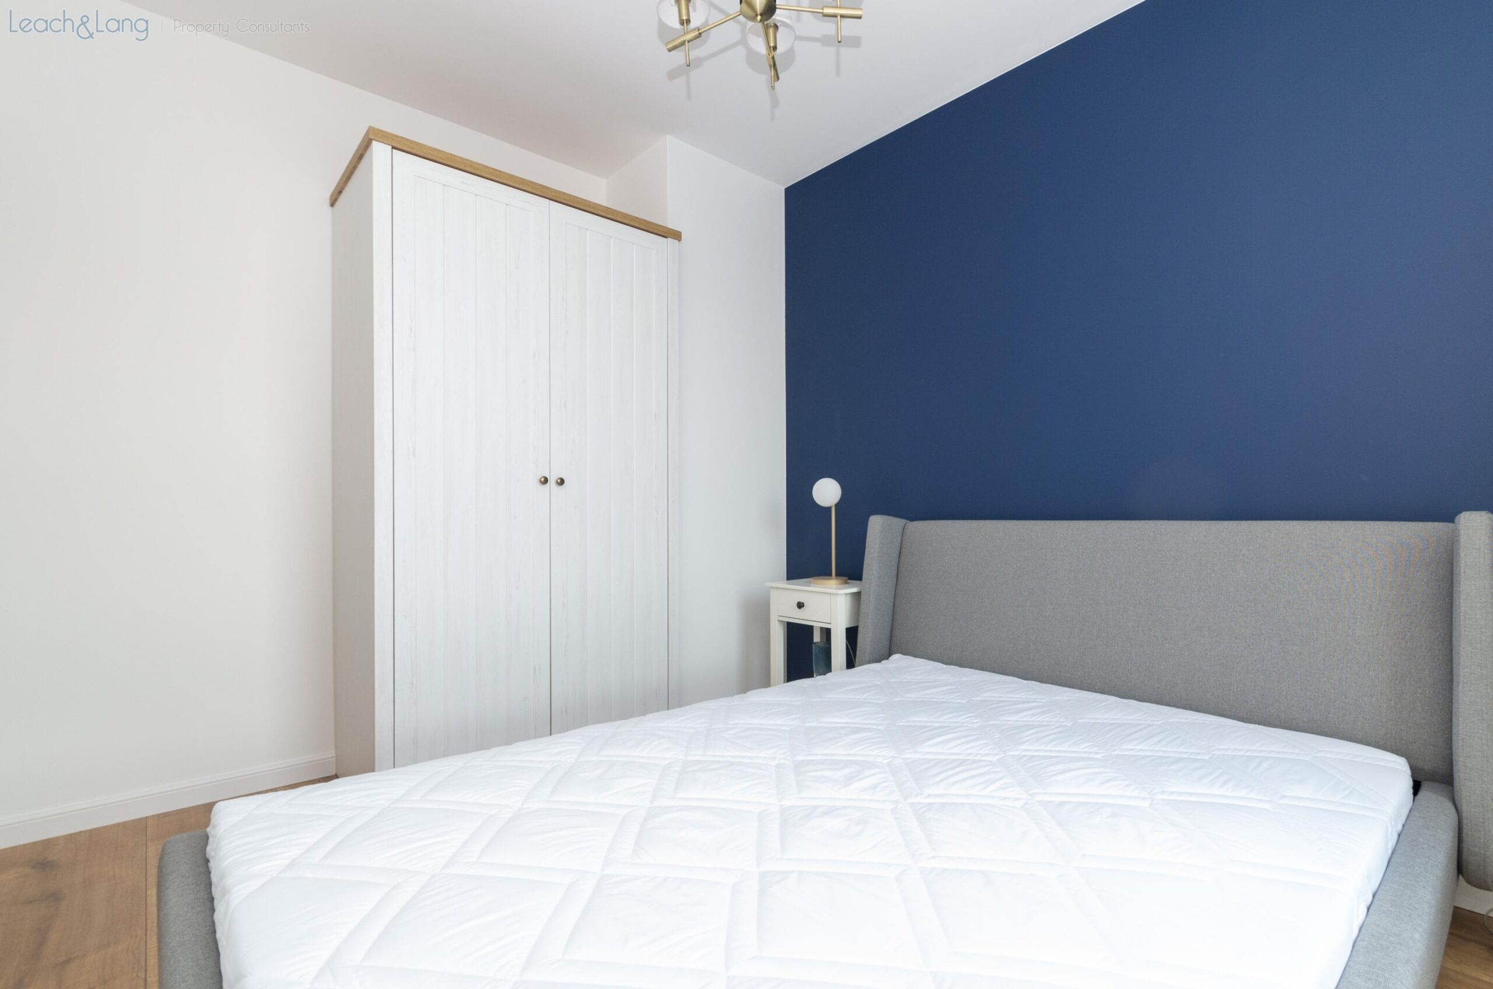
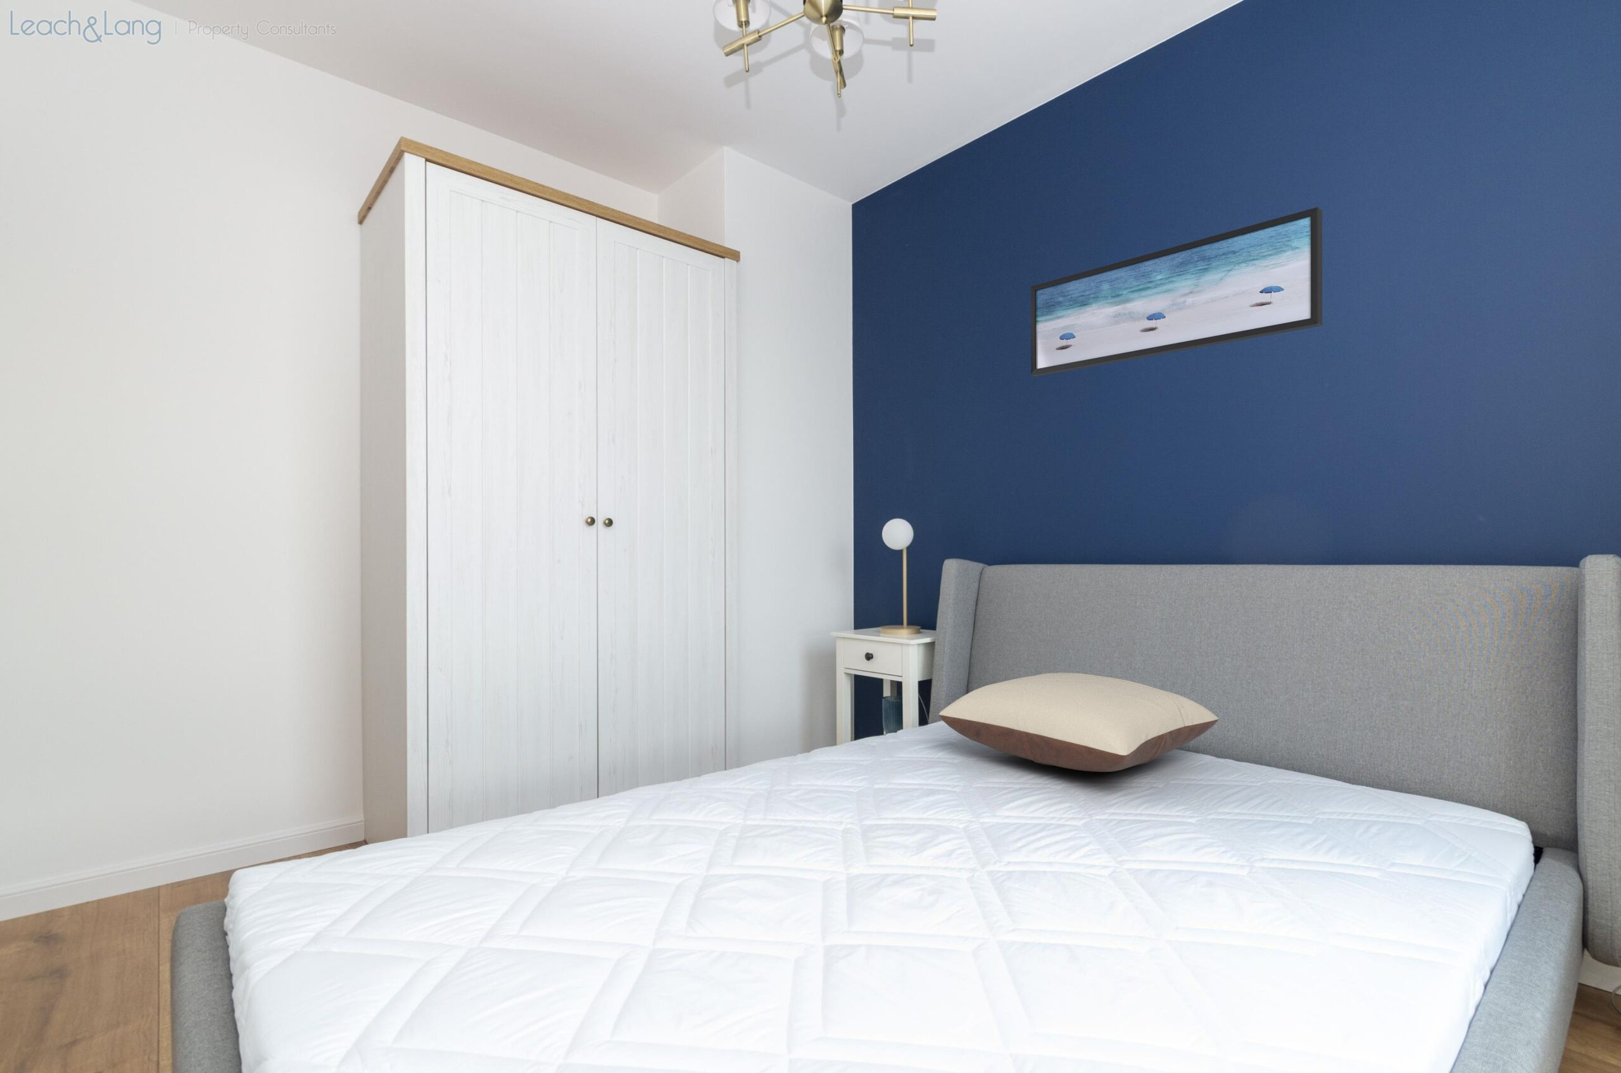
+ wall art (1157, 303)
+ pillow (1077, 720)
